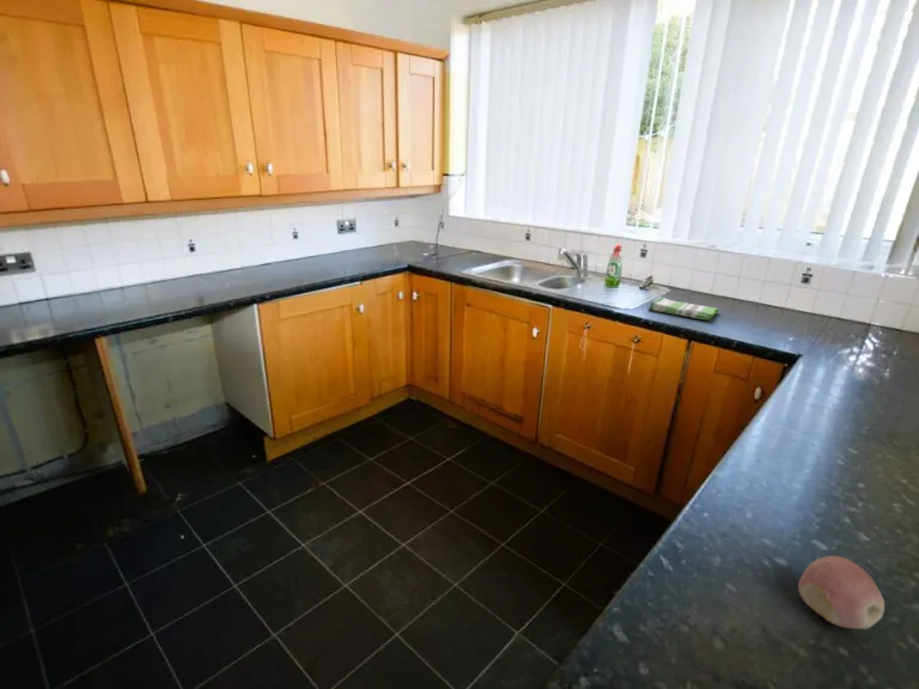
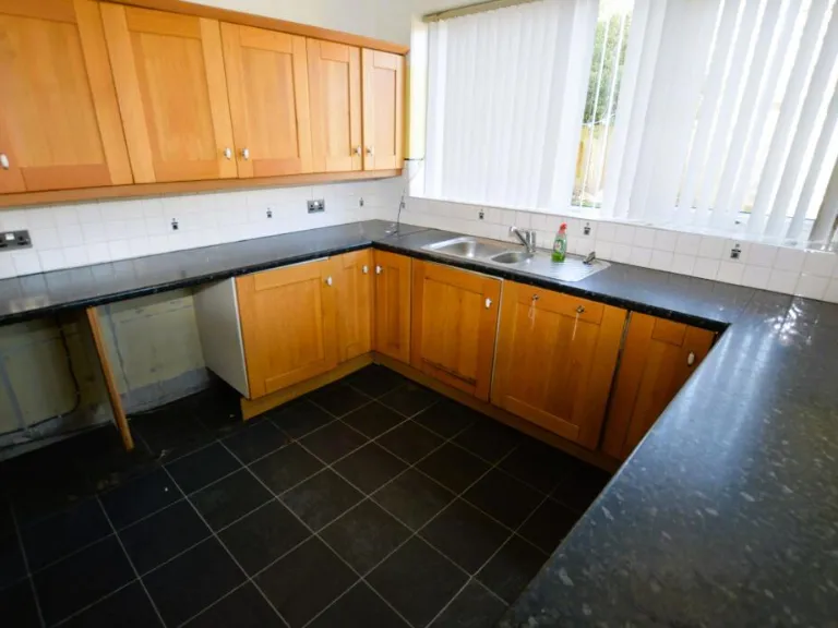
- dish towel (683, 306)
- fruit (842, 595)
